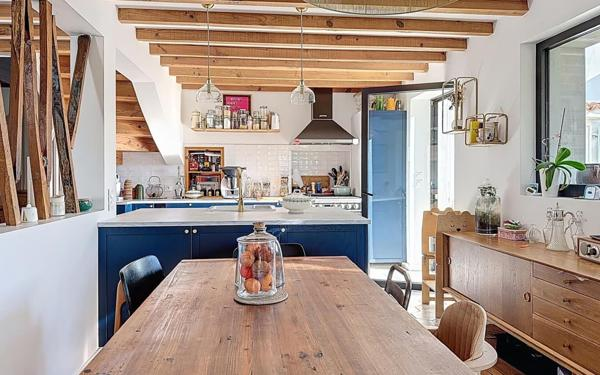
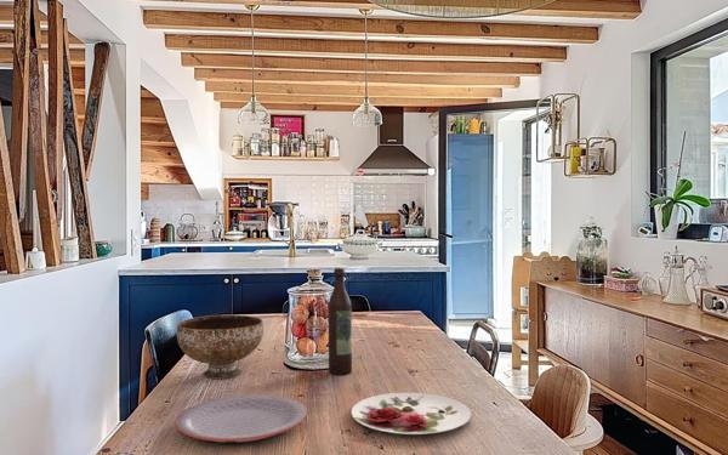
+ plate (243, 419)
+ plate (410, 410)
+ bowl (221, 347)
+ wine bottle (340, 319)
